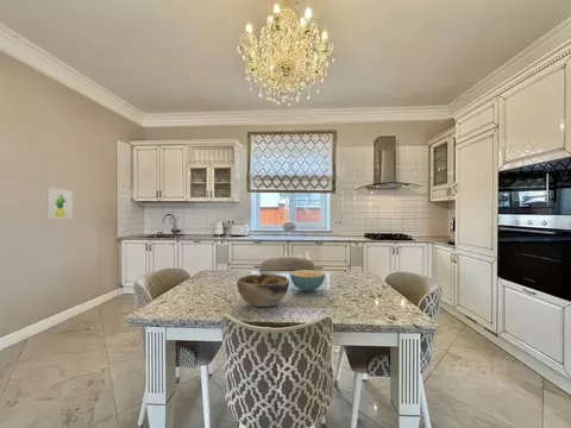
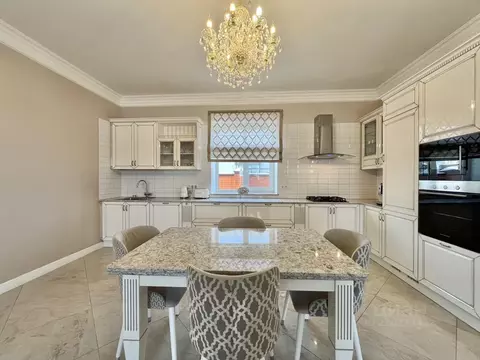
- cereal bowl (307, 282)
- wall art (59, 203)
- decorative bowl (263, 291)
